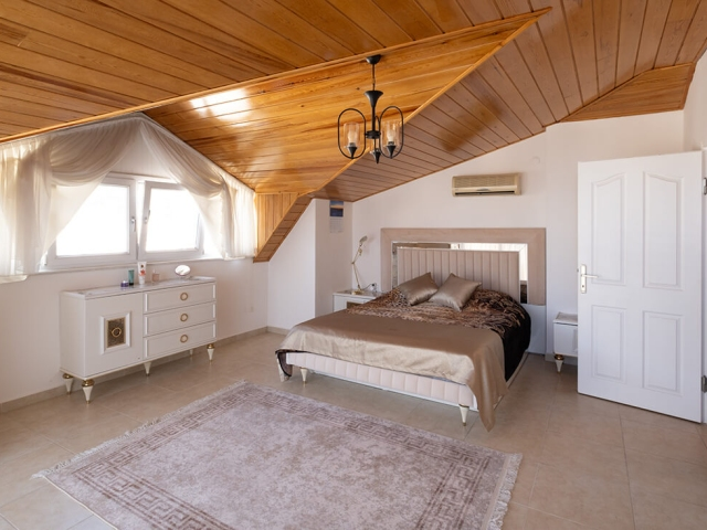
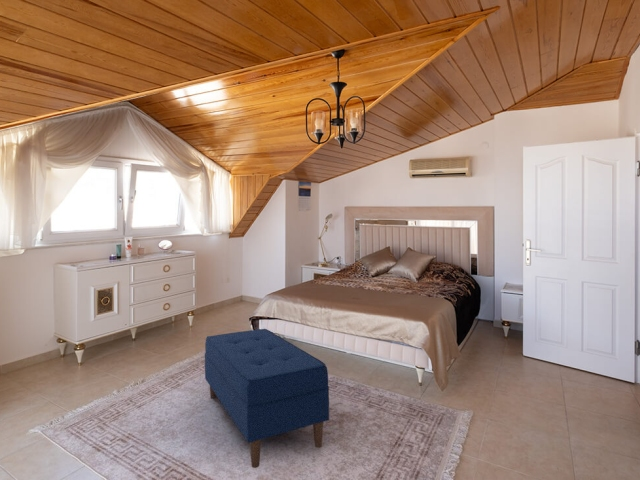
+ bench (259, 384)
